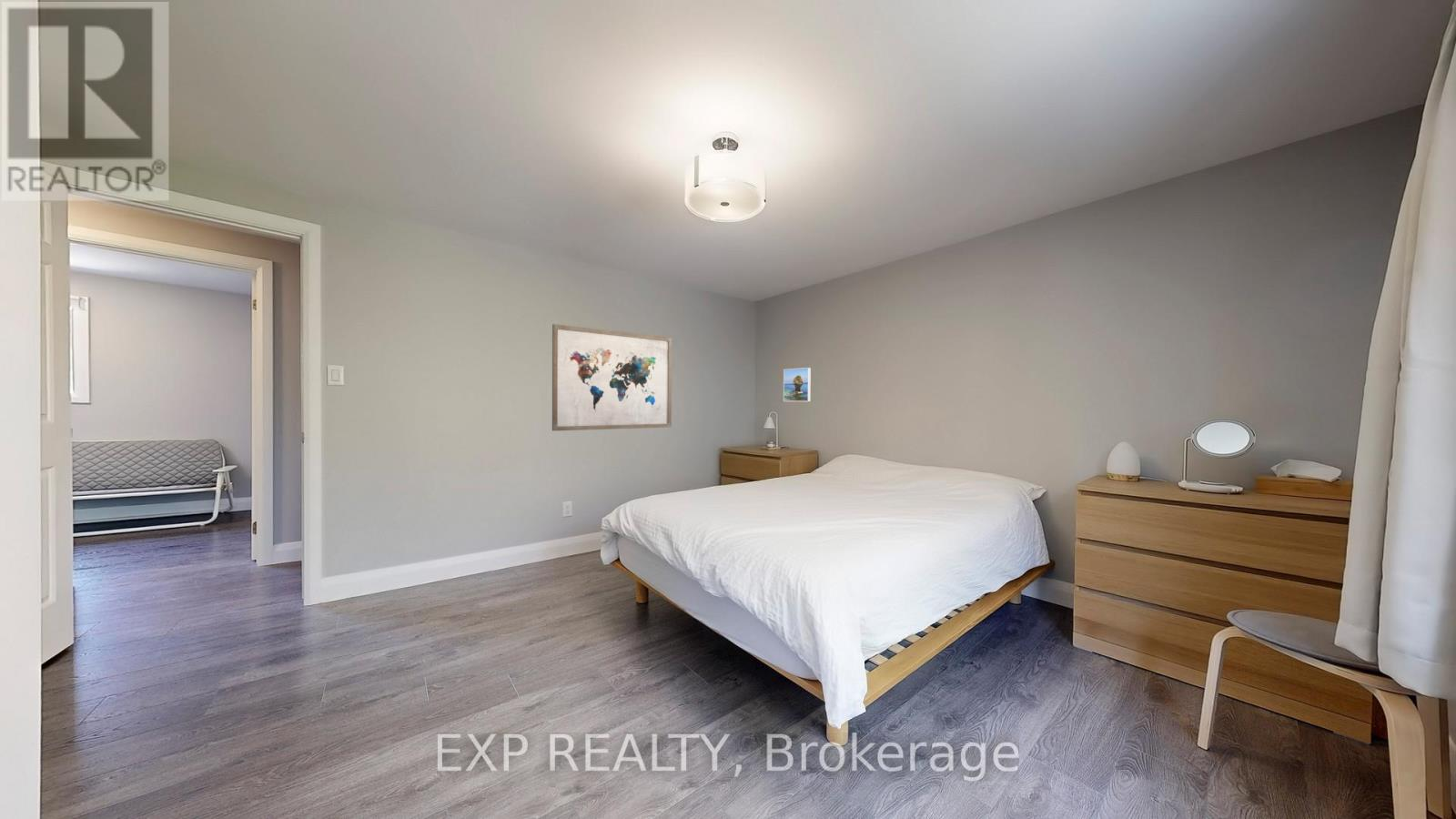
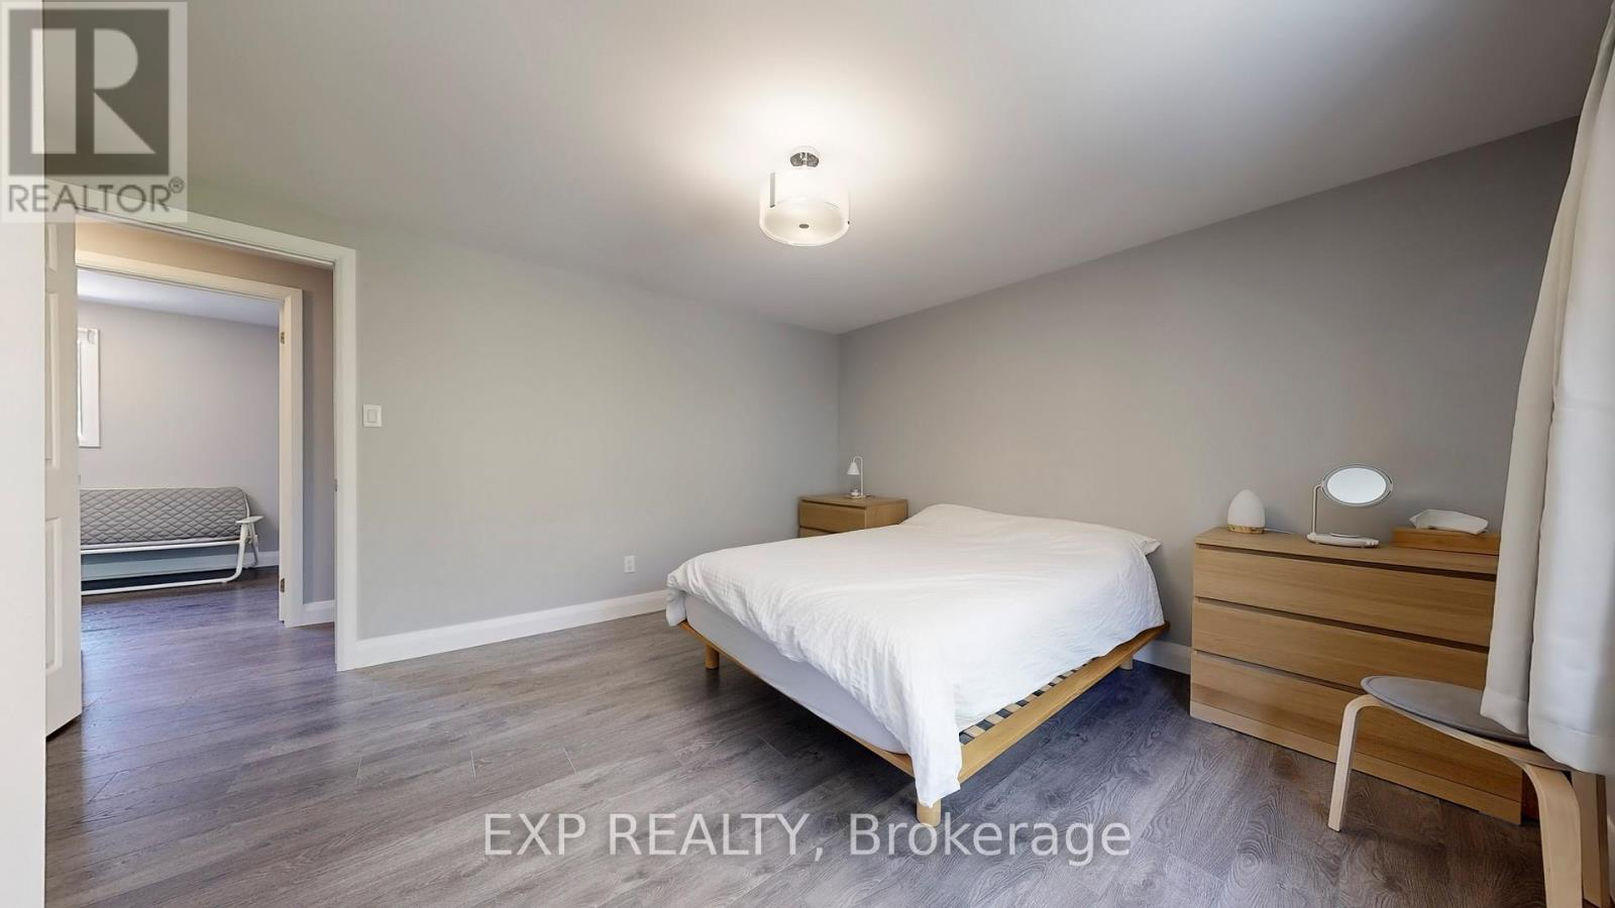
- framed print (796, 385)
- wall art (617, 379)
